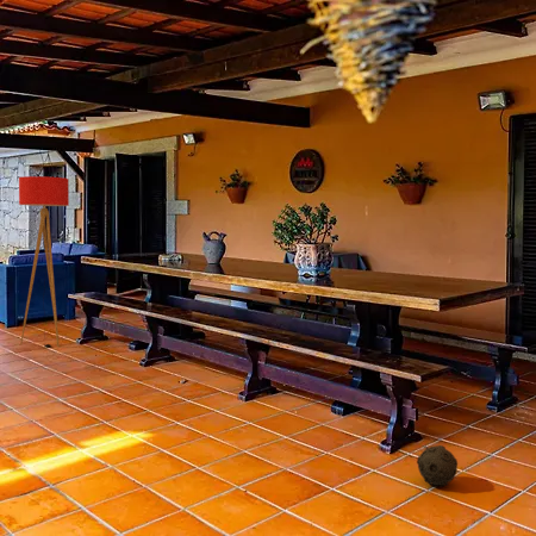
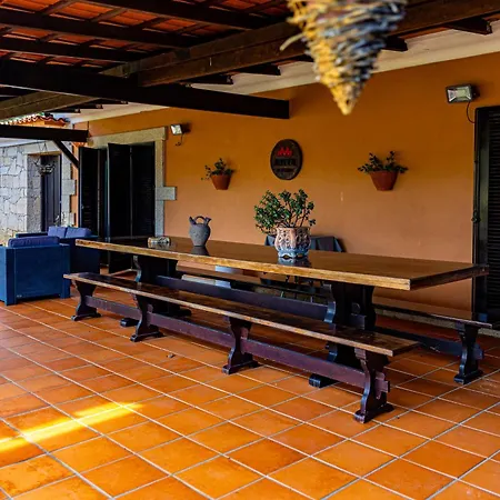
- floor lamp (46, 261)
- ball (436, 465)
